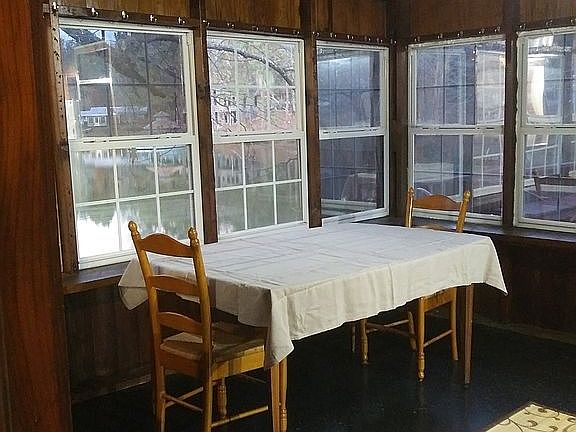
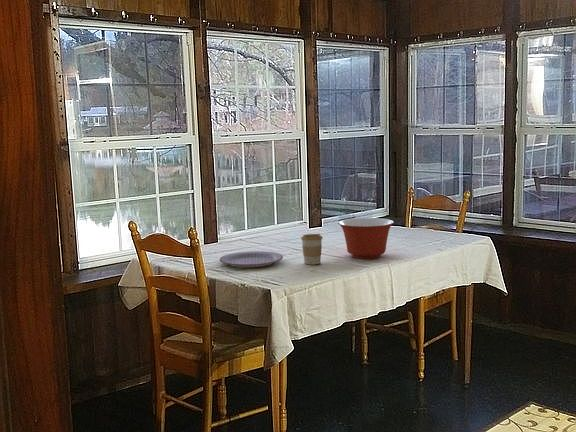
+ plate (251, 260)
+ coffee cup (312, 248)
+ mixing bowl (366, 239)
